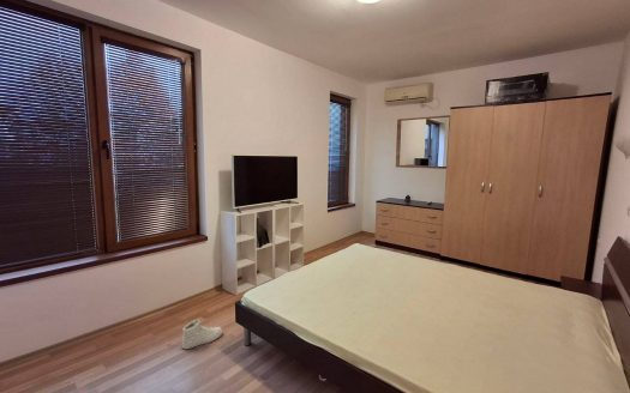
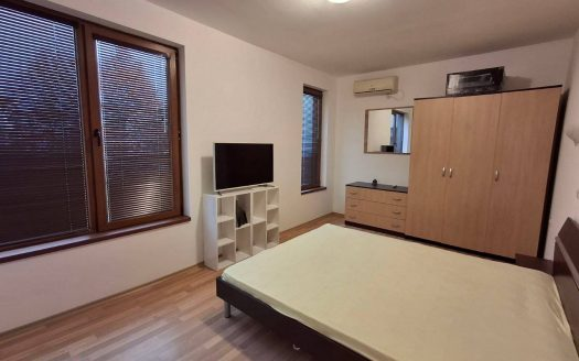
- sneaker (203, 329)
